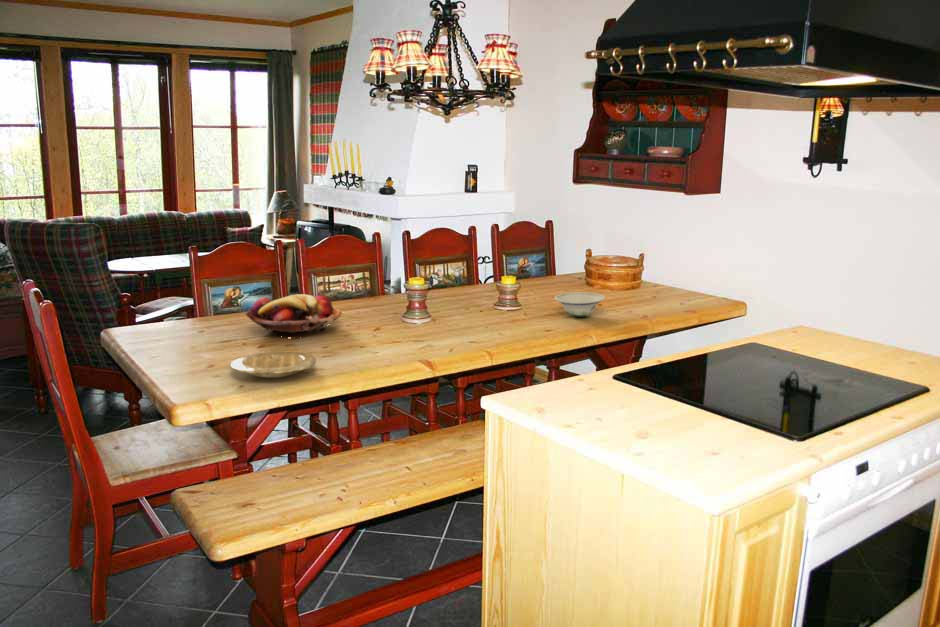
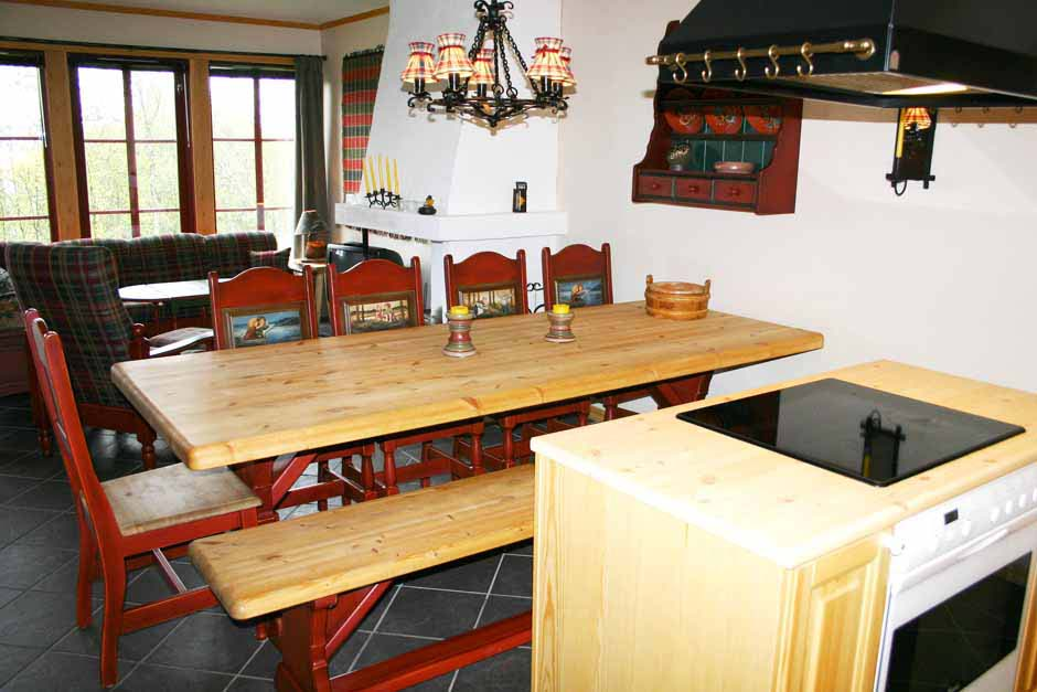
- bowl (579, 306)
- fruit basket (296, 312)
- plate (273, 367)
